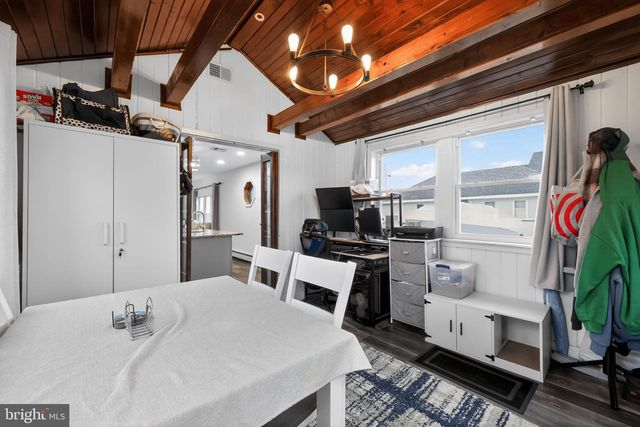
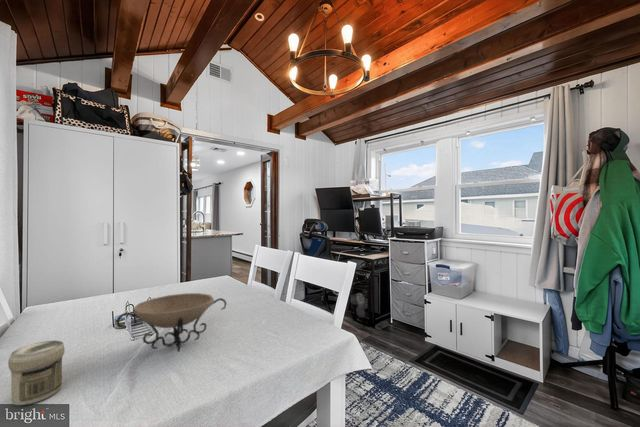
+ decorative bowl (176, 323)
+ jar (37, 370)
